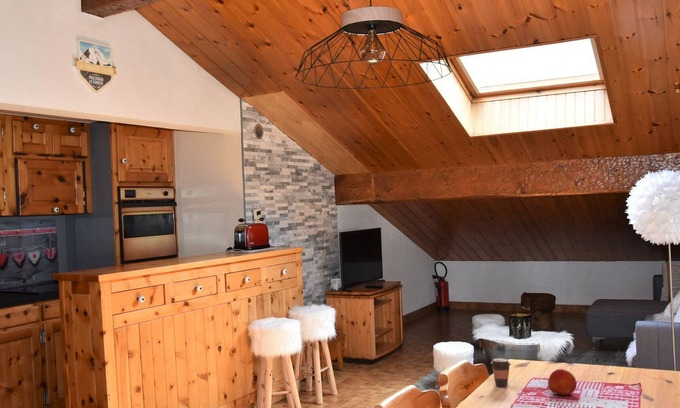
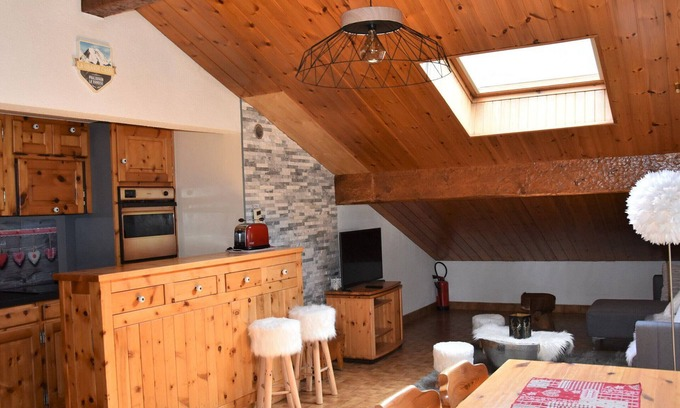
- fruit (562, 381)
- coffee cup (501, 372)
